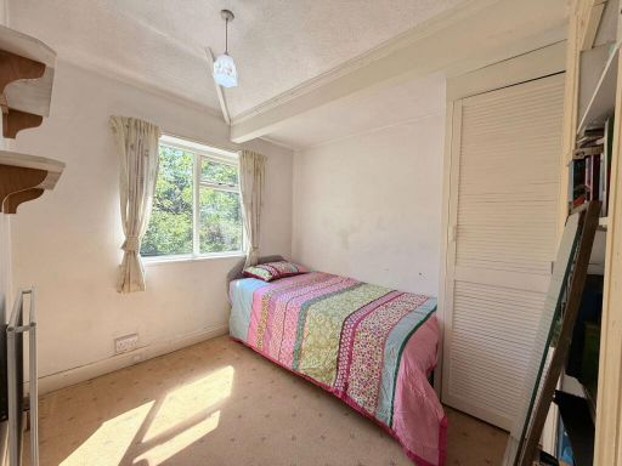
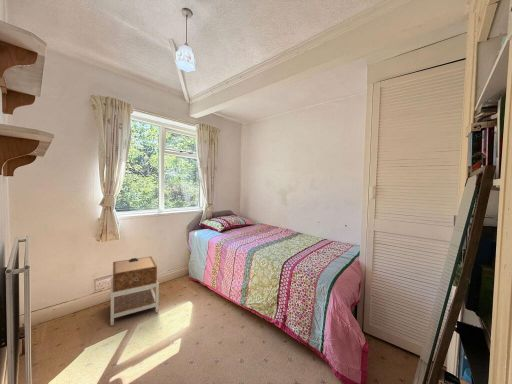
+ nightstand (134, 285)
